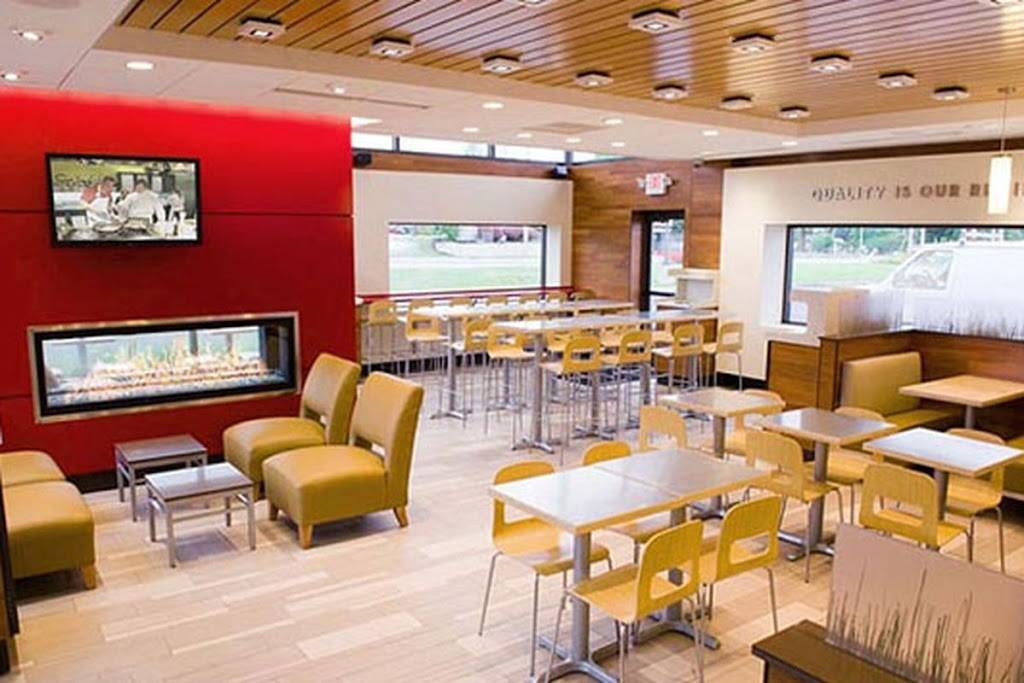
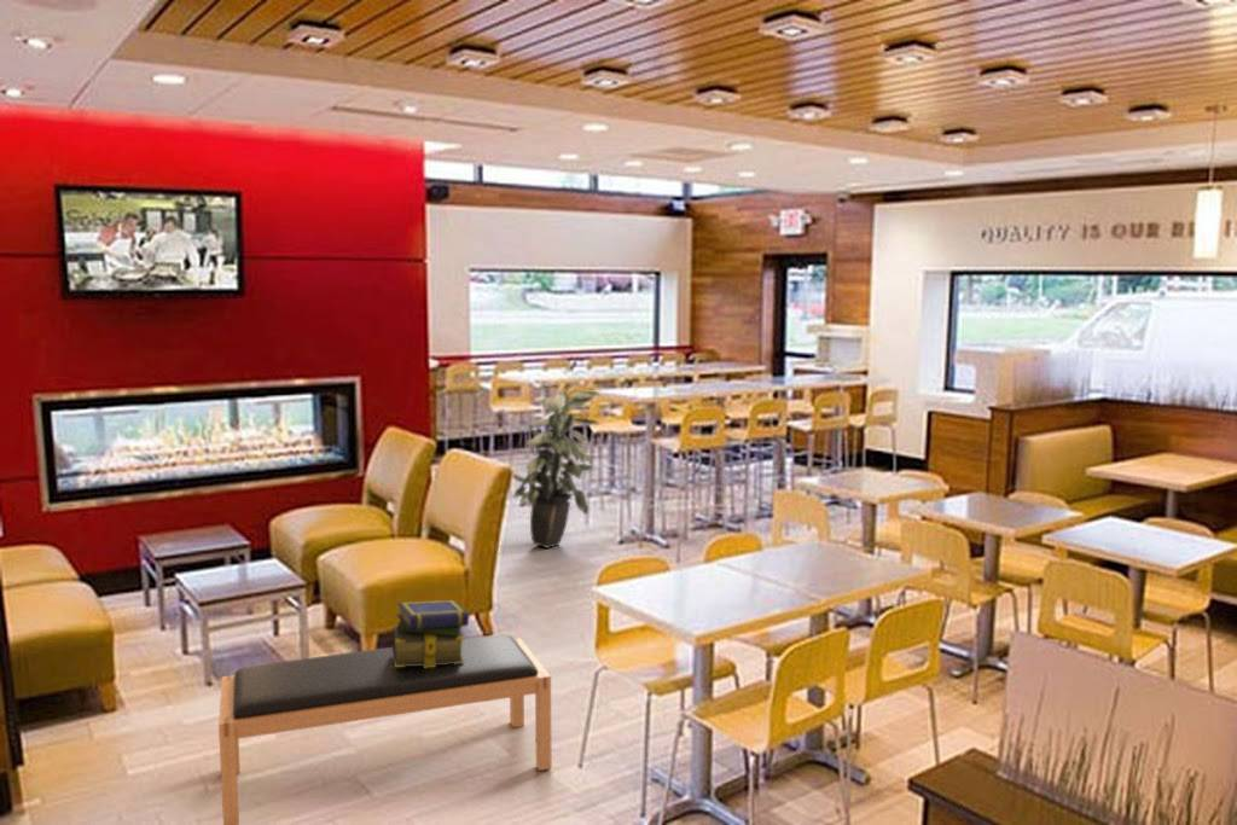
+ indoor plant (556, 464)
+ stack of books (430, 631)
+ bench (388, 715)
